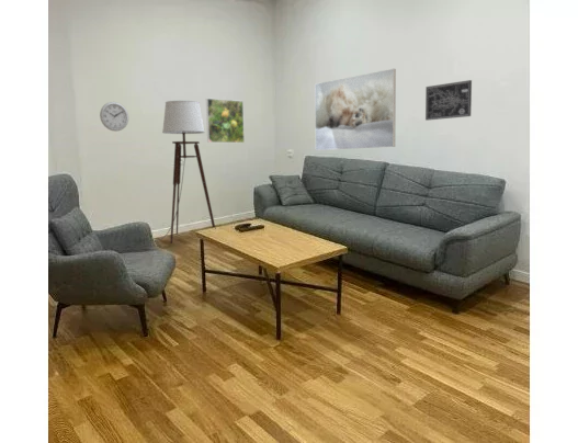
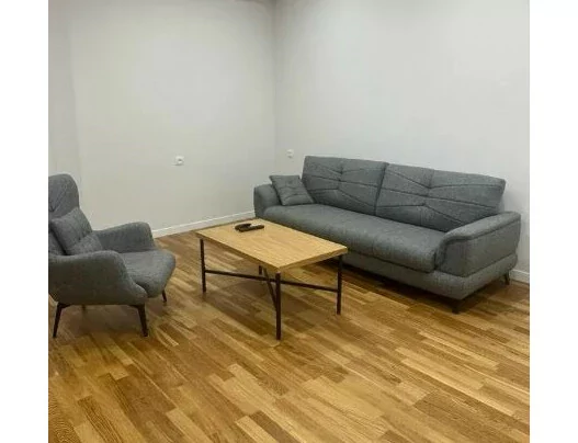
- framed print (352, 113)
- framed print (225, 121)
- wall art (447, 101)
- wall clock (114, 116)
- floor lamp (175, 171)
